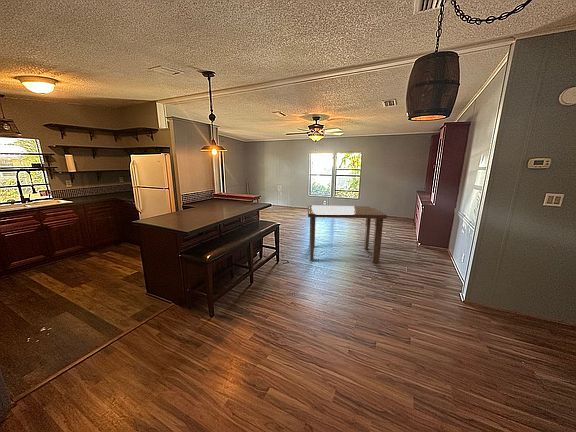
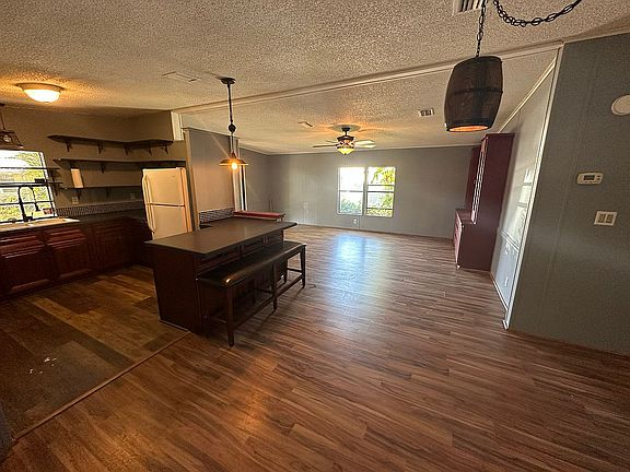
- dining table (341, 217)
